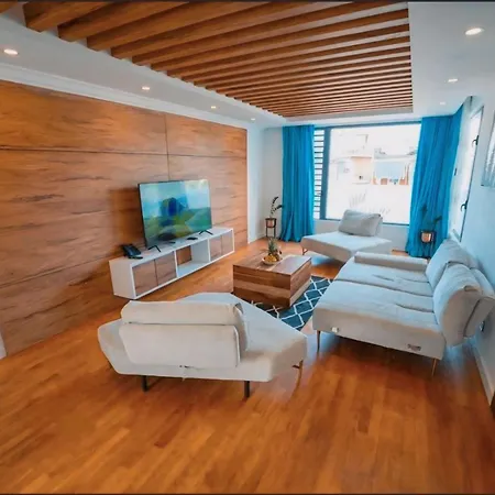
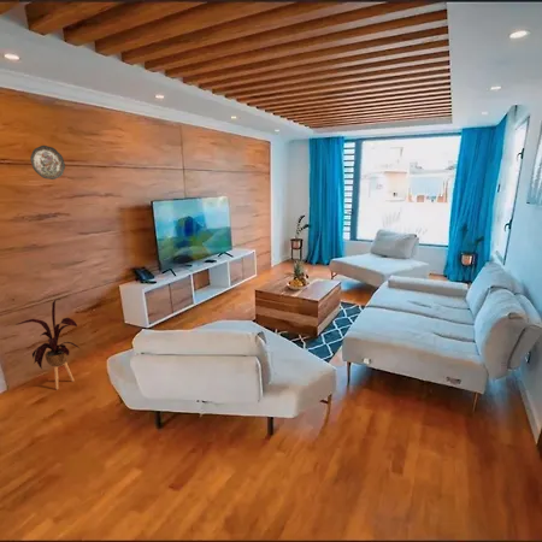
+ decorative plate (47, 163)
+ house plant (51, 344)
